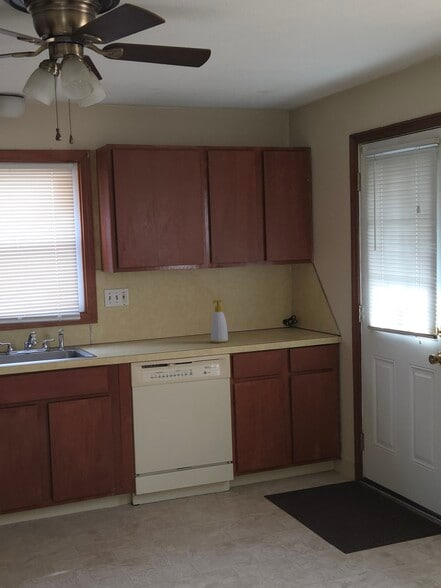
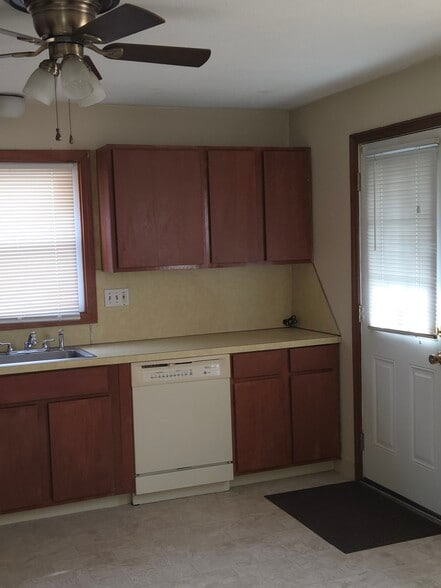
- soap bottle (218, 320)
